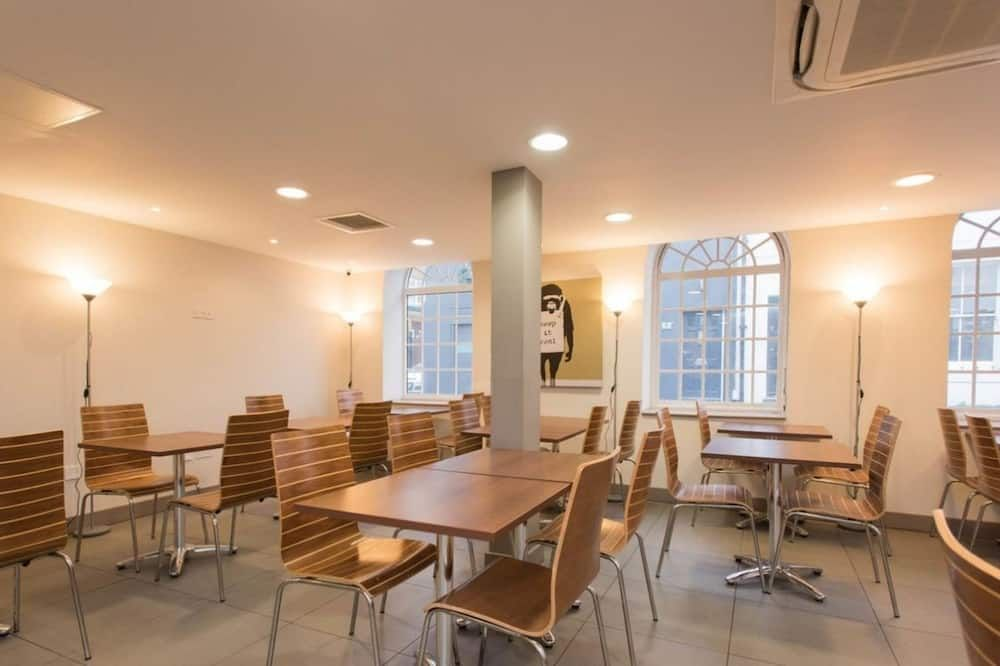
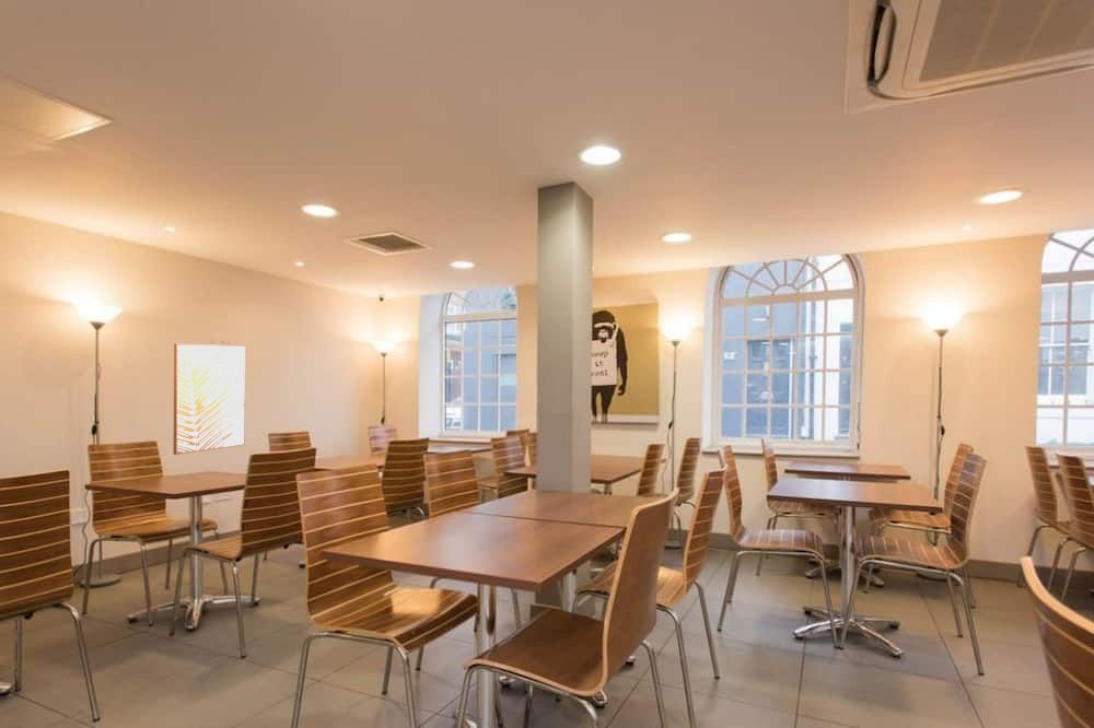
+ wall art (211, 397)
